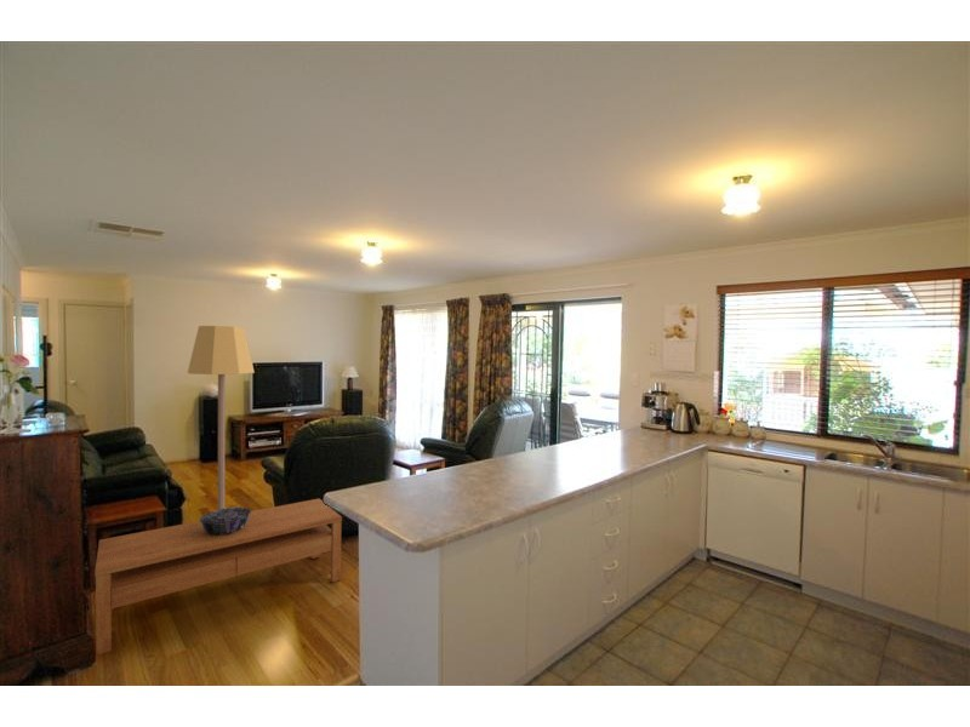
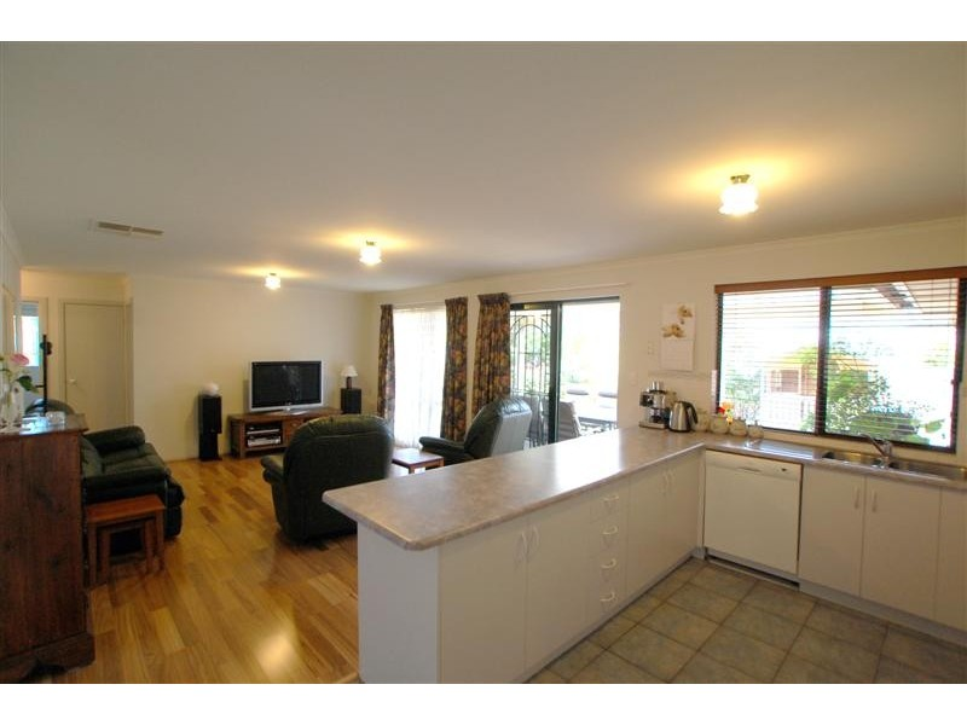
- decorative bowl (226, 521)
- coffee table (229, 561)
- lamp (221, 433)
